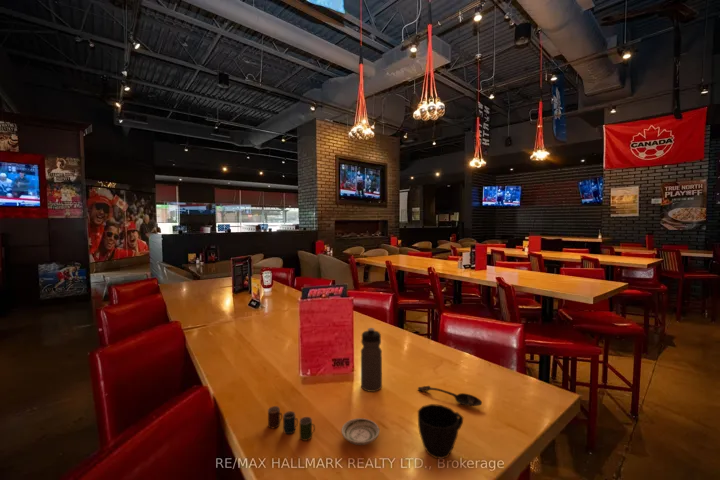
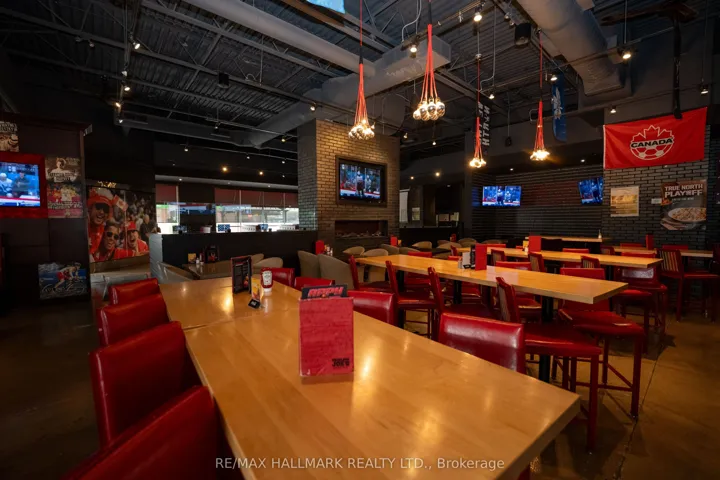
- cup (291, 417)
- cup (440, 433)
- water bottle (371, 357)
- spoon (448, 393)
- saucer (360, 433)
